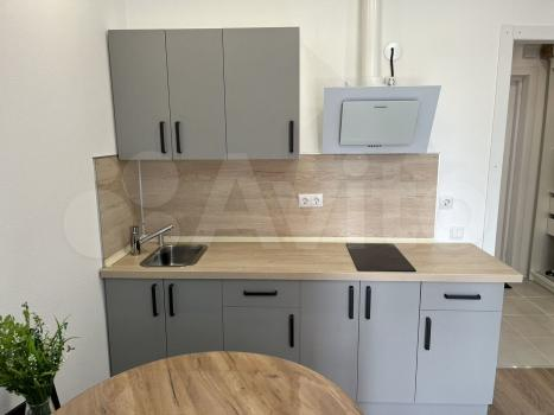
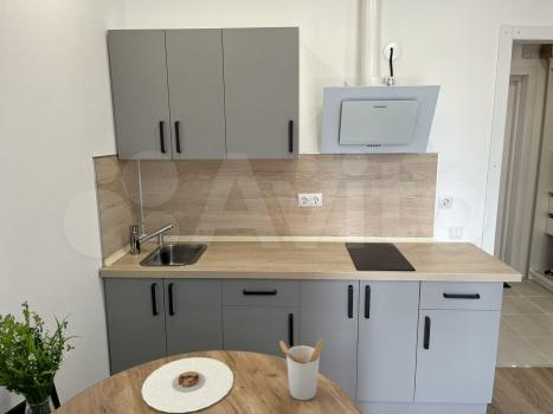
+ utensil holder (300, 368)
+ plate (188, 379)
